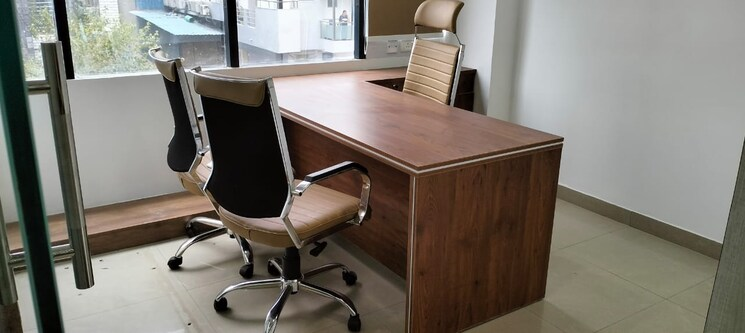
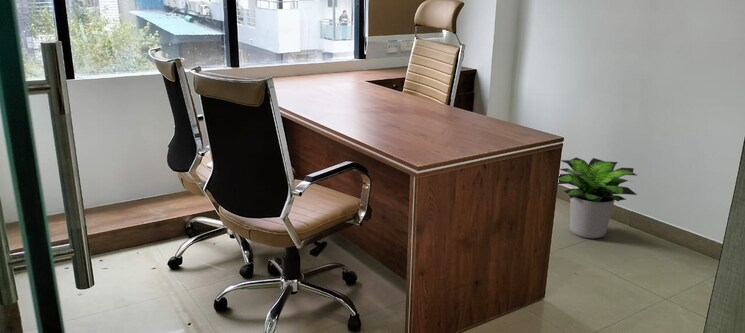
+ potted plant (597, 201)
